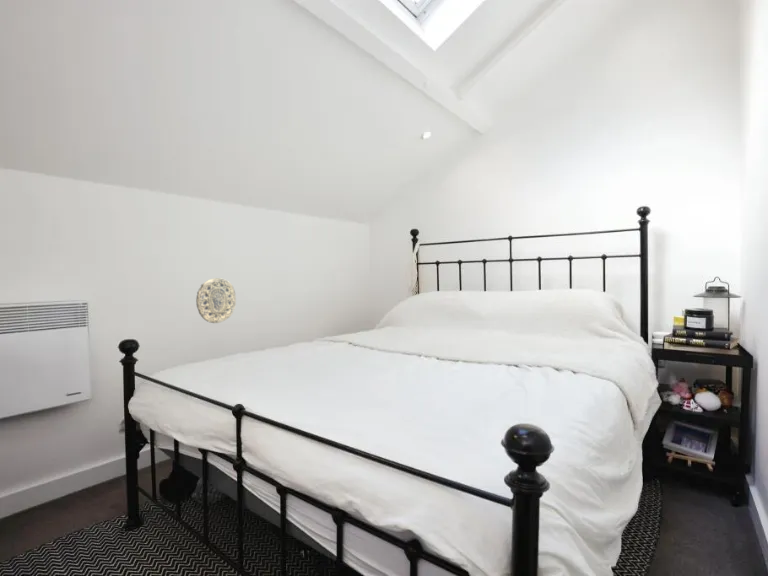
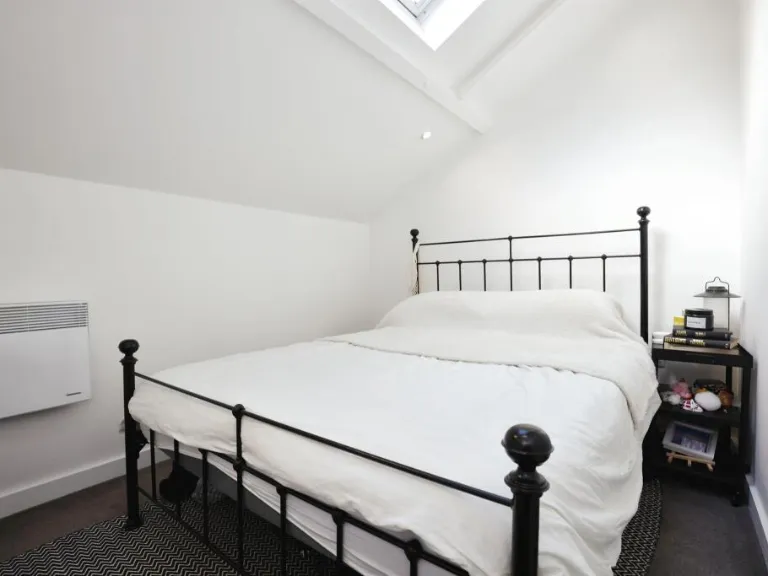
- decorative plate (217, 300)
